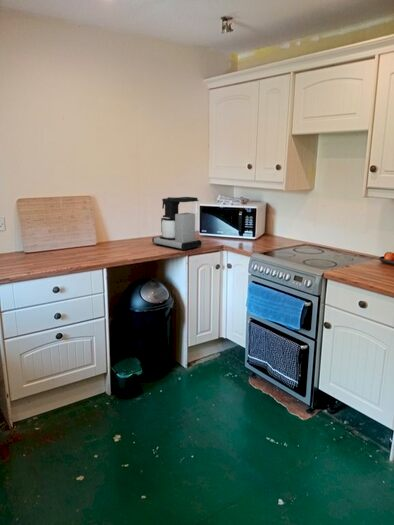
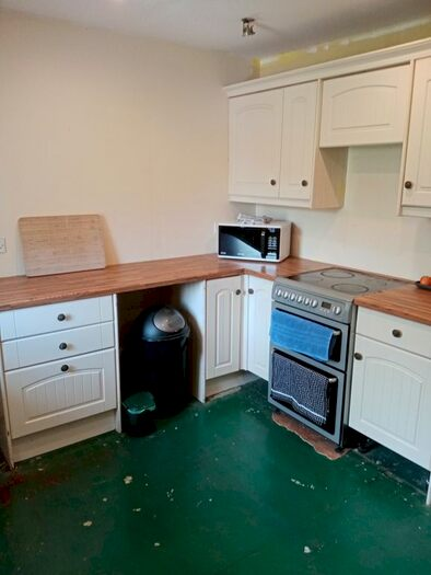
- coffee maker (176, 221)
